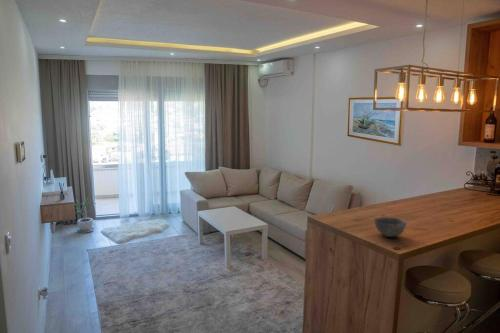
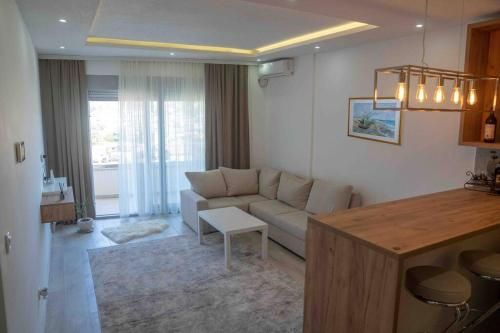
- bowl (389, 227)
